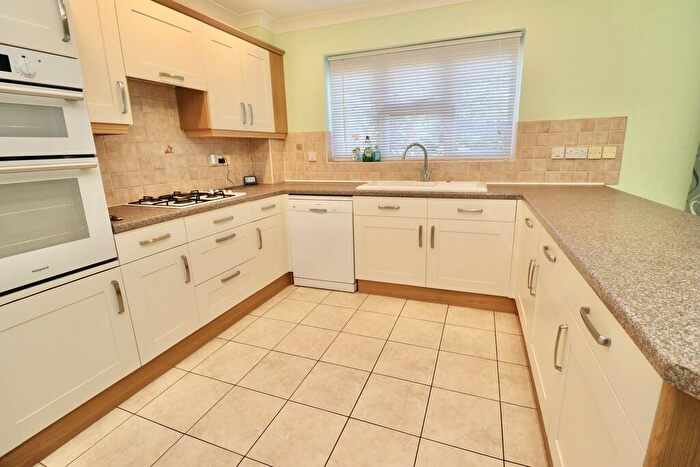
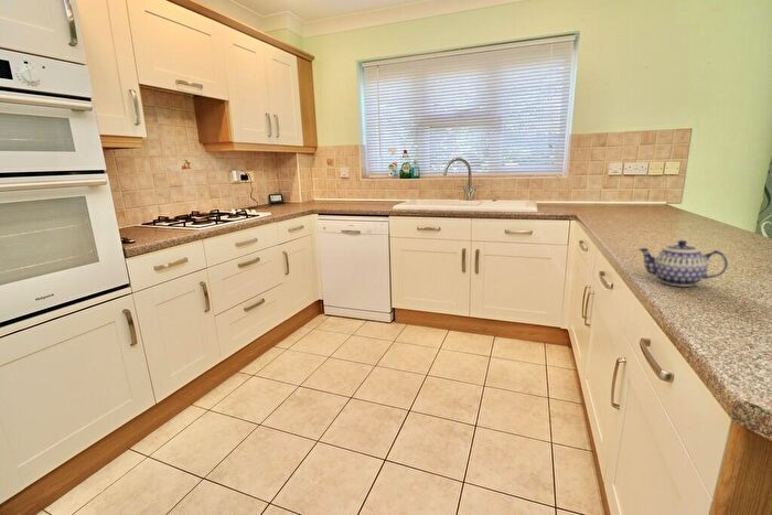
+ teapot (679, 261)
